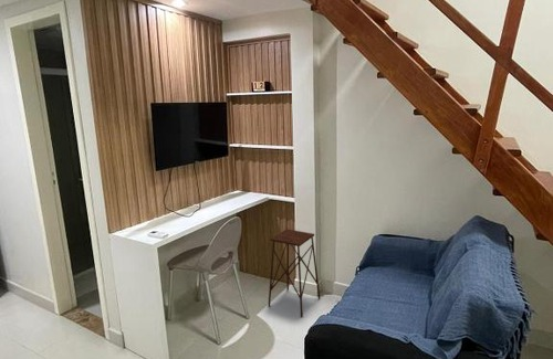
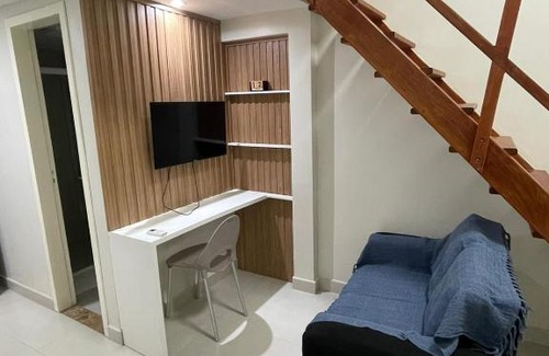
- side table (293, 268)
